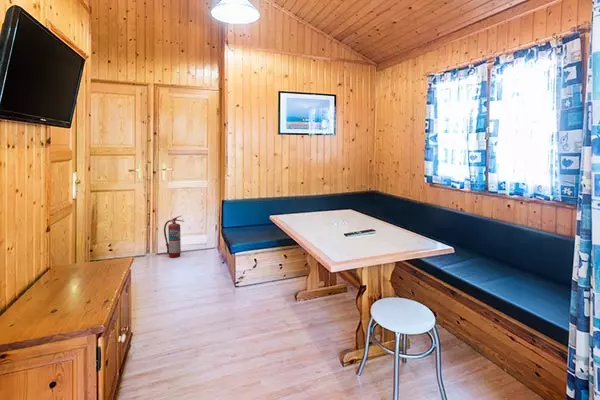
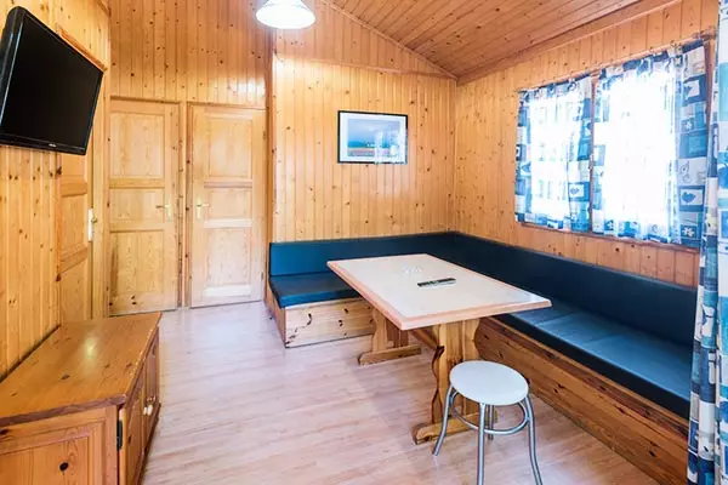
- fire extinguisher (174, 236)
